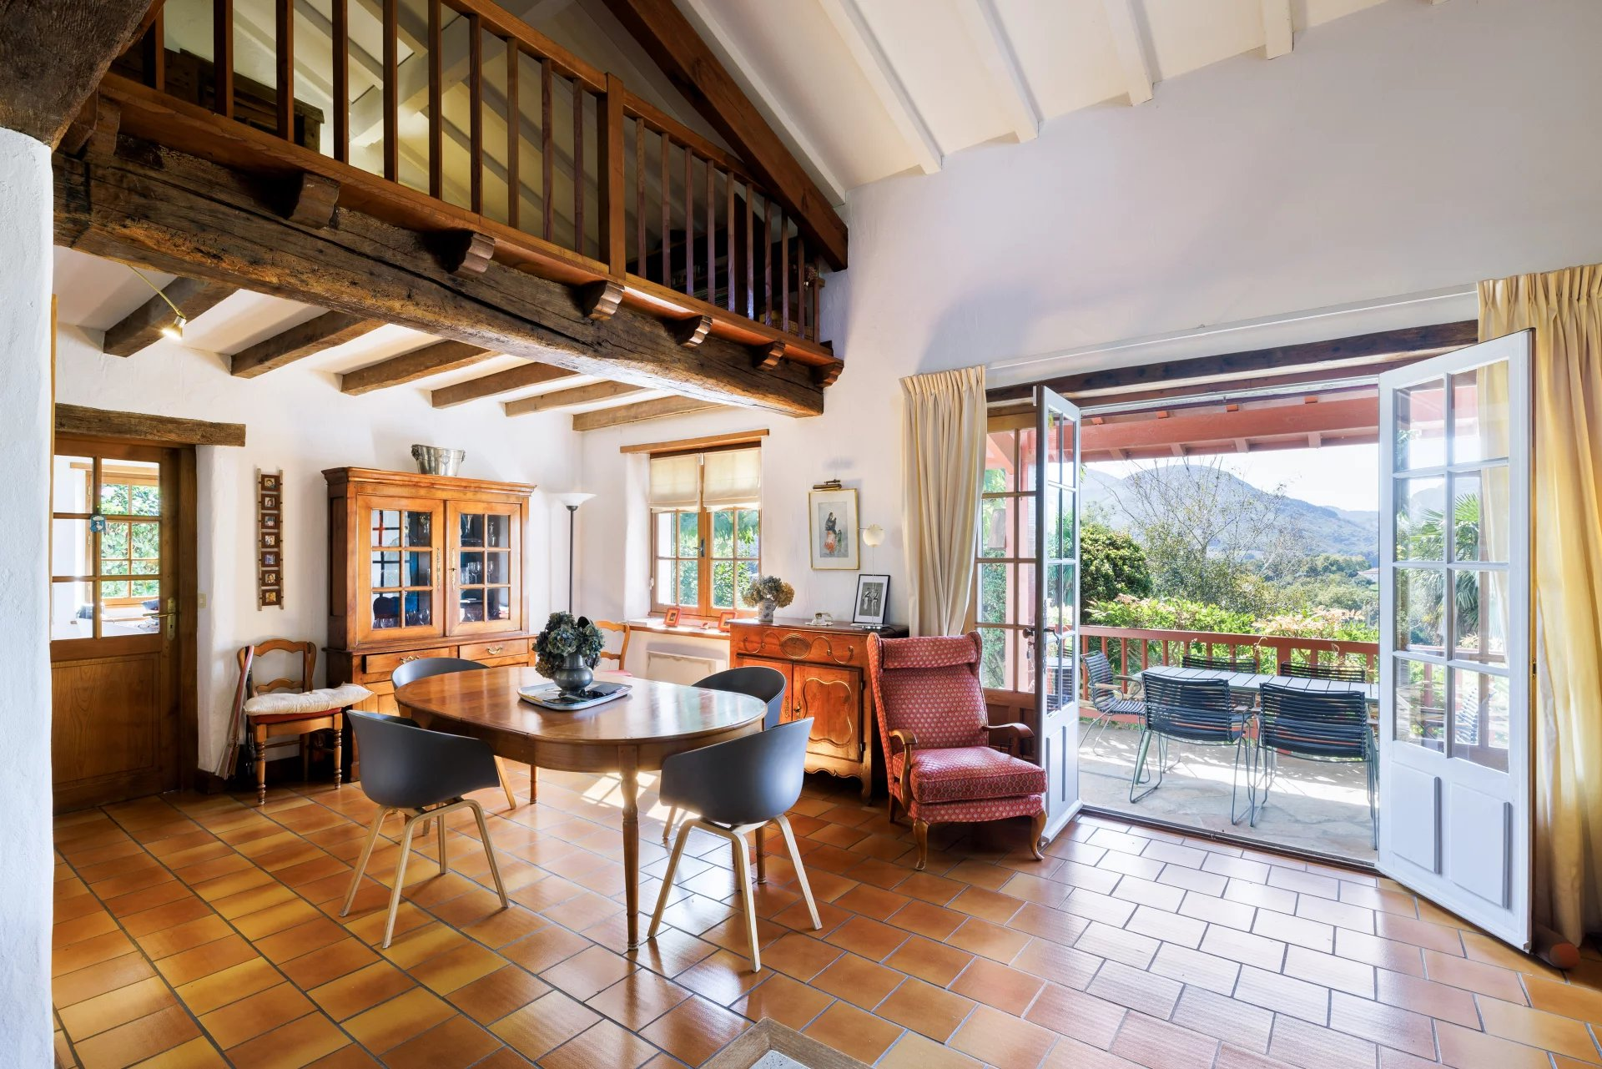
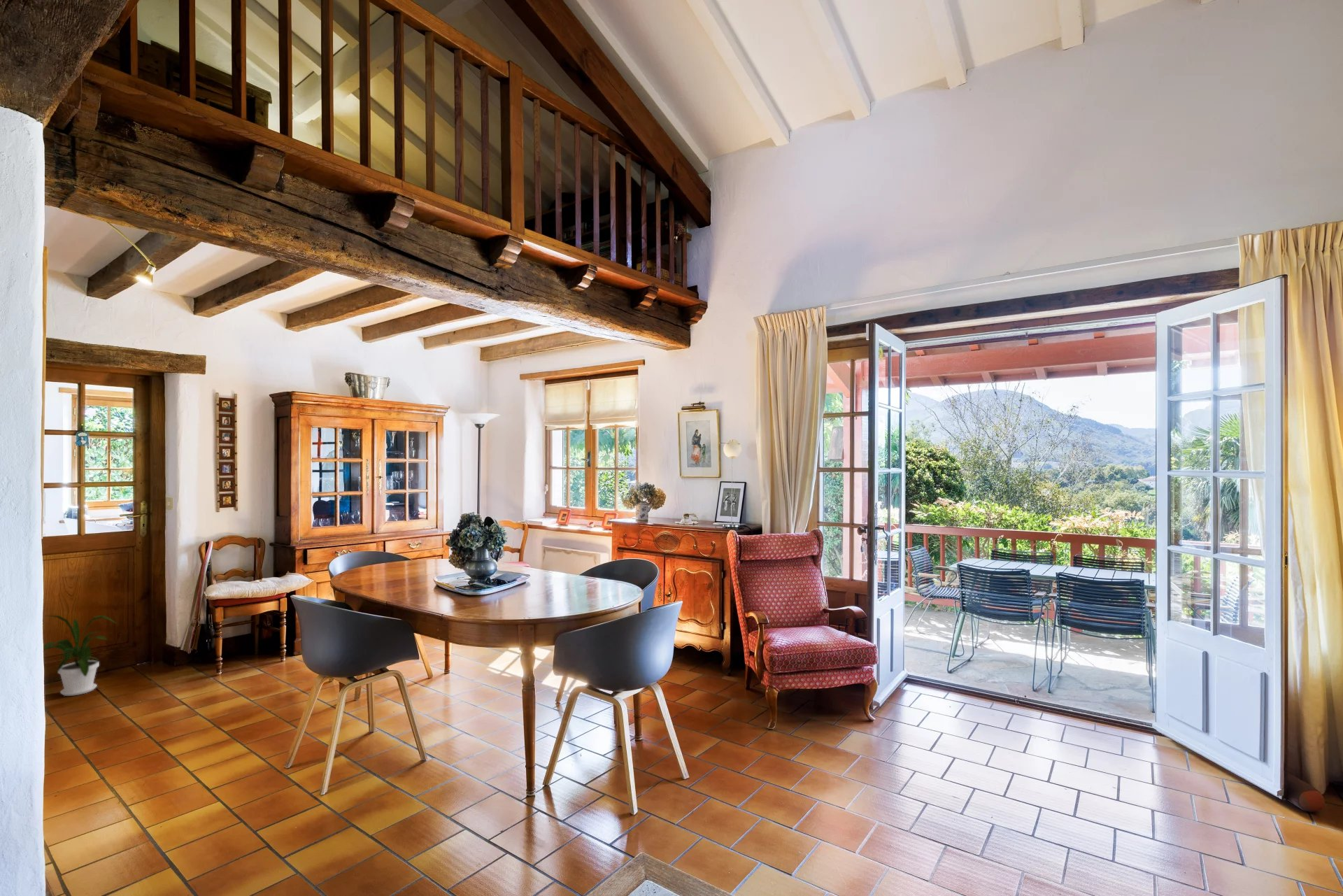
+ house plant (76, 651)
